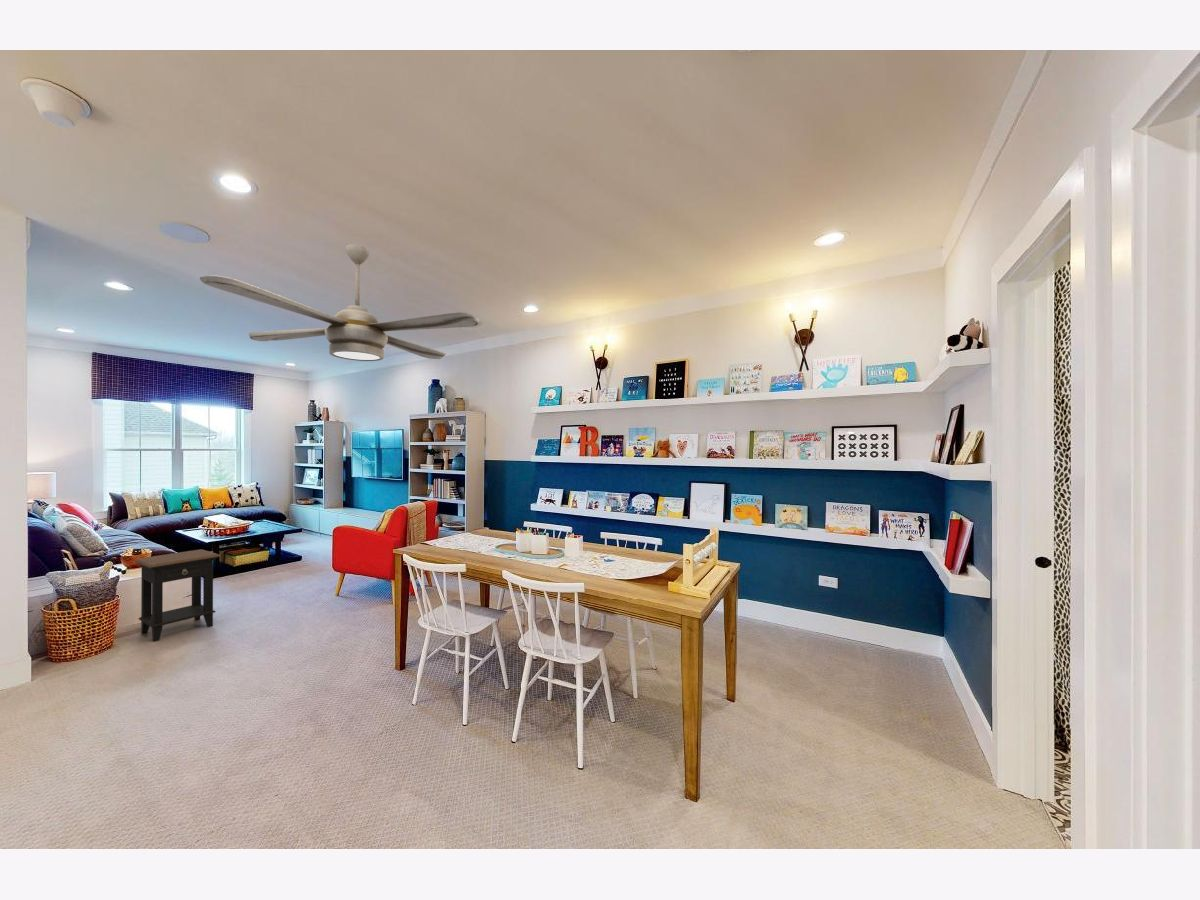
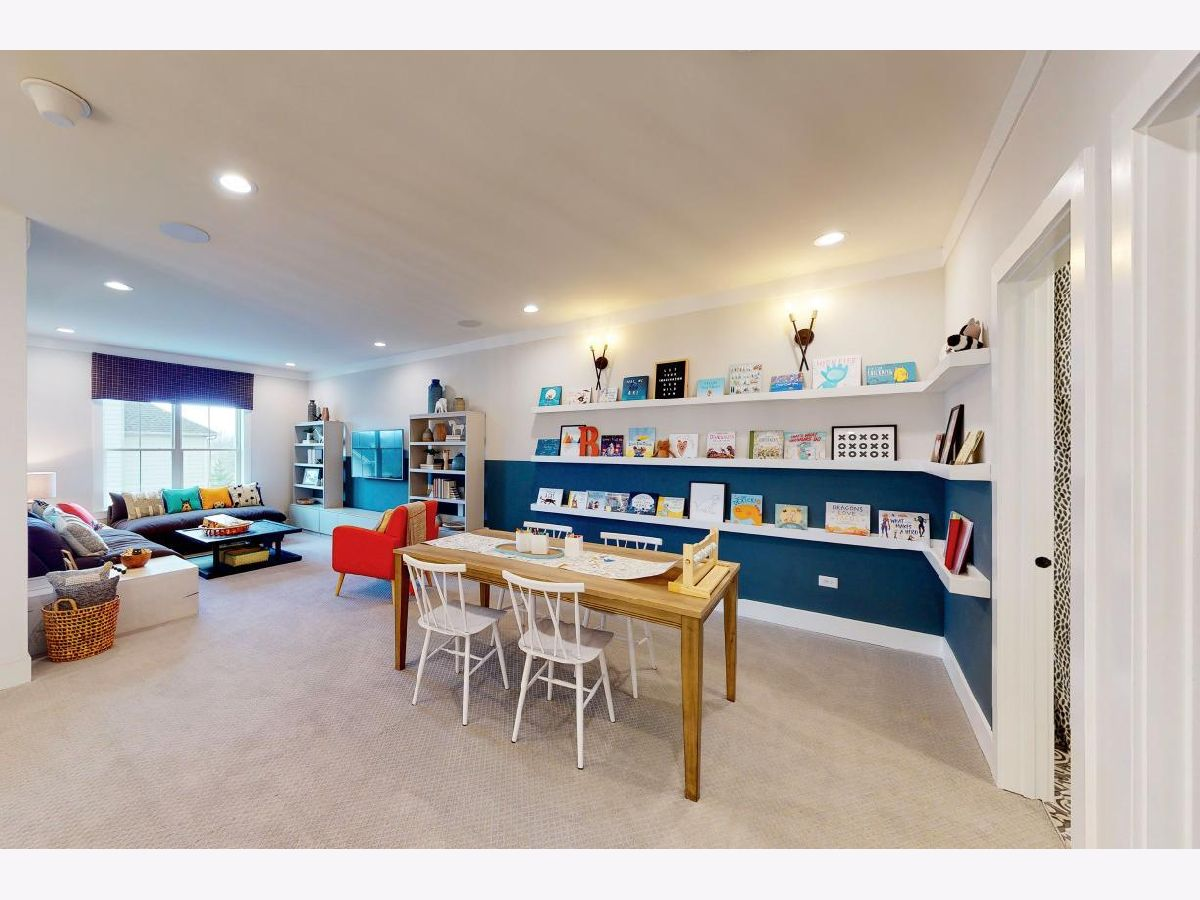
- side table (174, 580)
- ceiling fan (357, 302)
